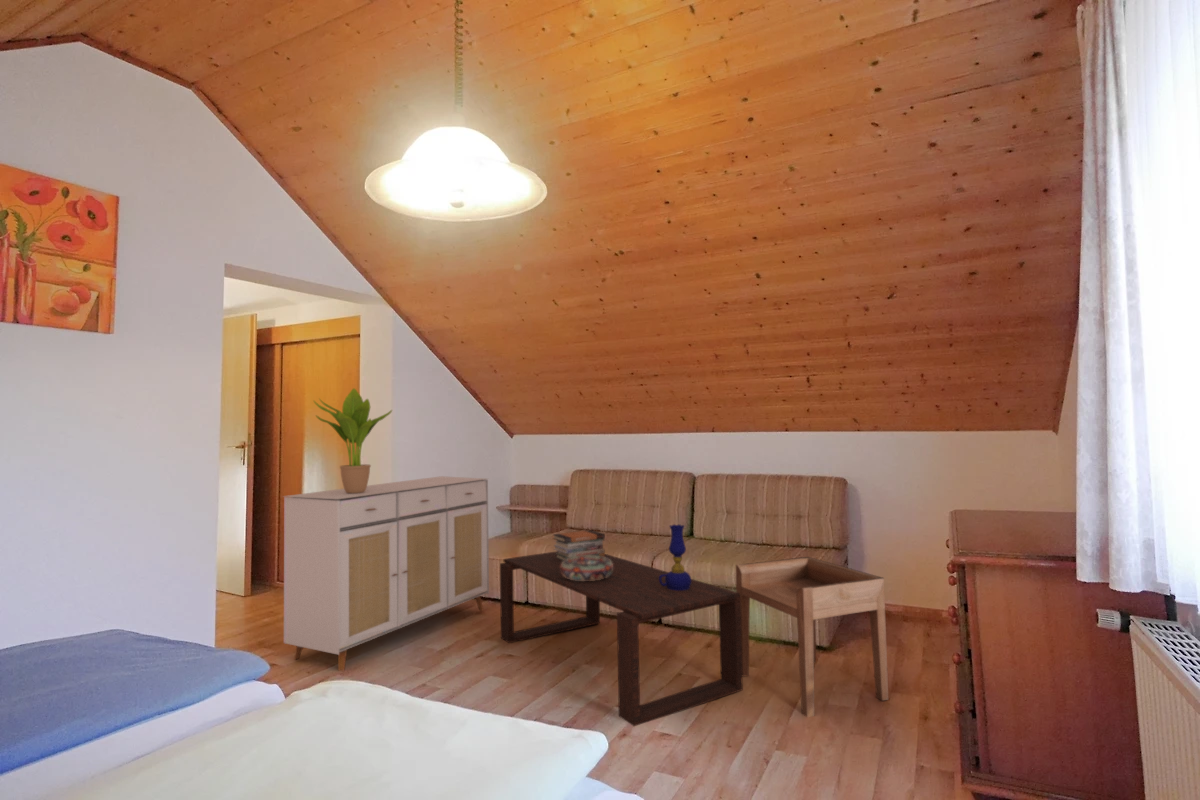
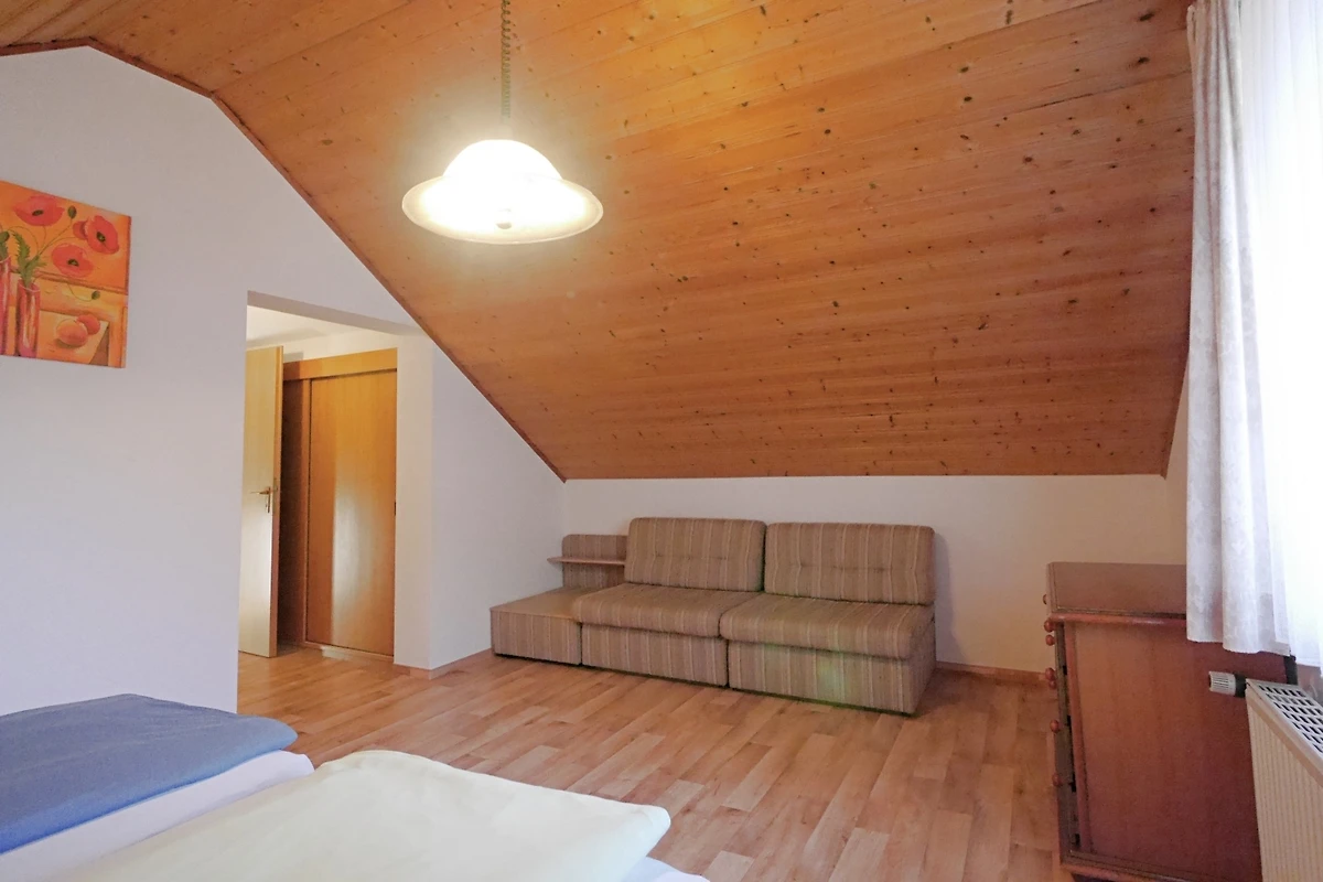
- decorative bowl (586, 567)
- side table (807, 628)
- coffee table (599, 617)
- sideboard (399, 558)
- oil lamp (674, 556)
- potted plant (346, 438)
- book stack (579, 545)
